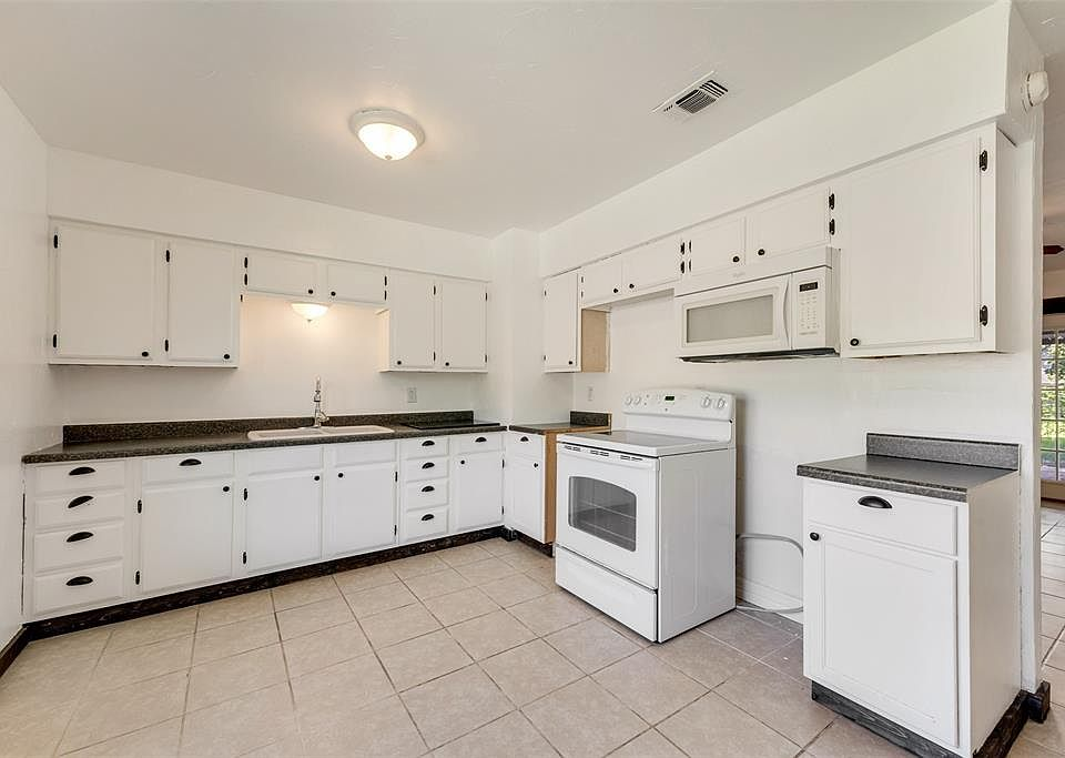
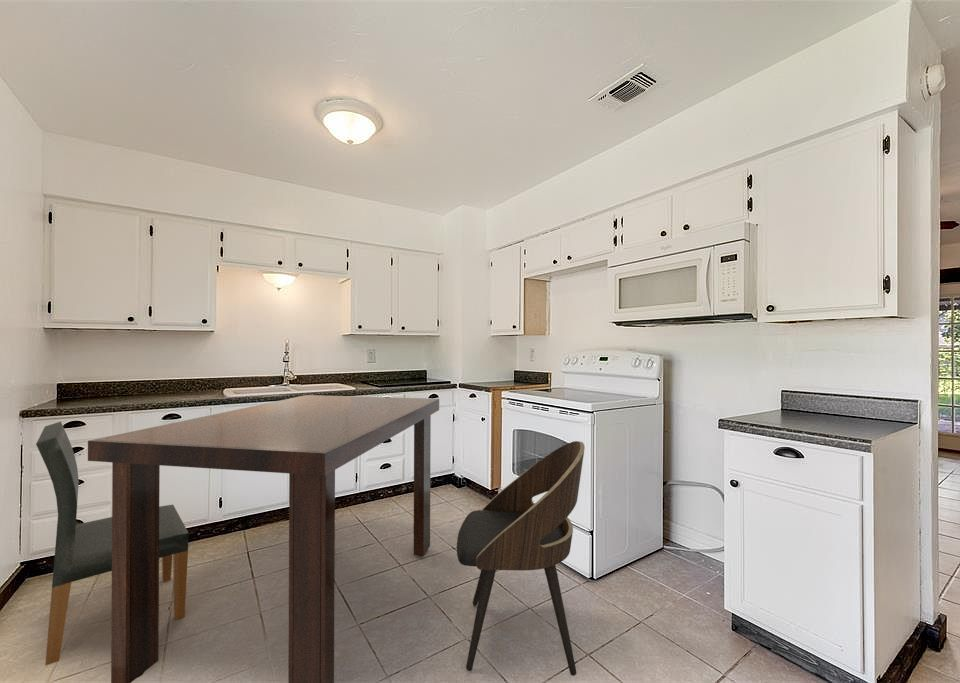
+ dining table (311, 505)
+ dining chair (111, 519)
+ dining chair (519, 538)
